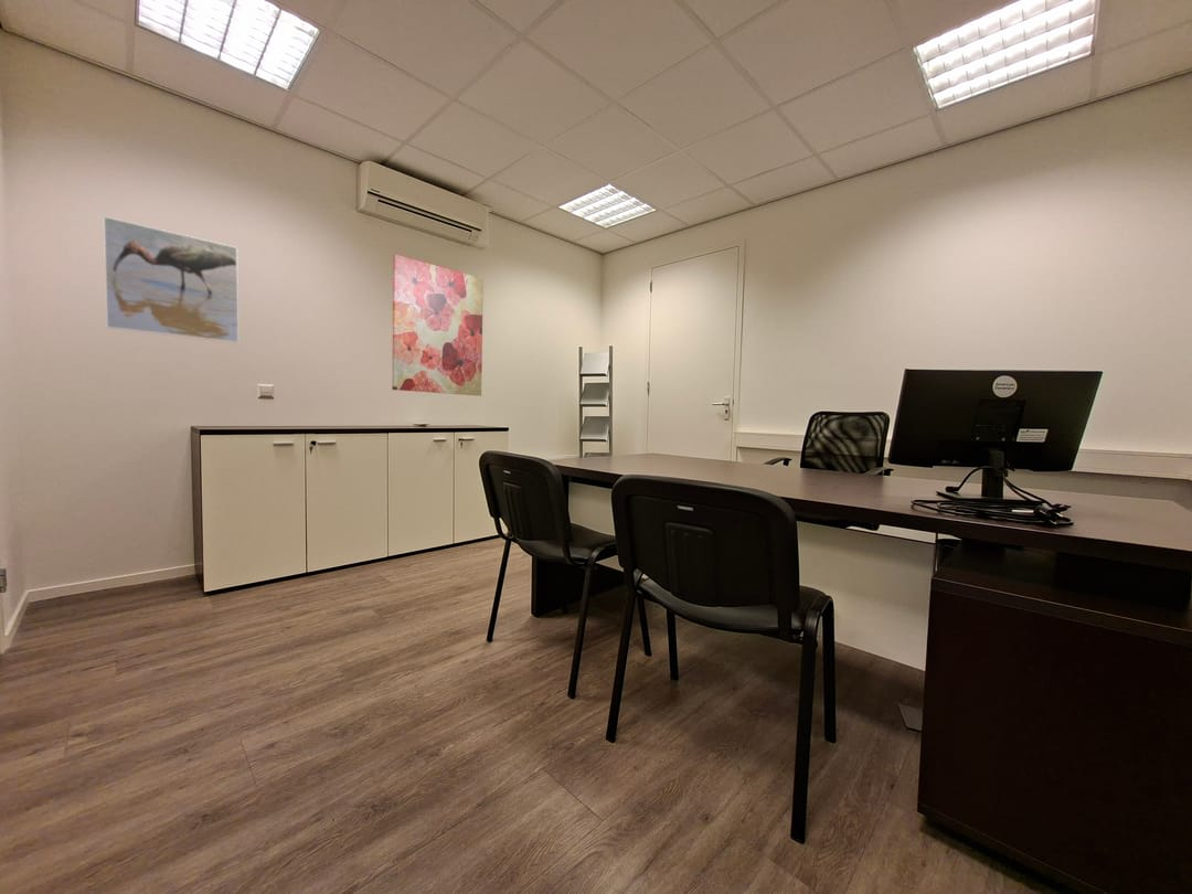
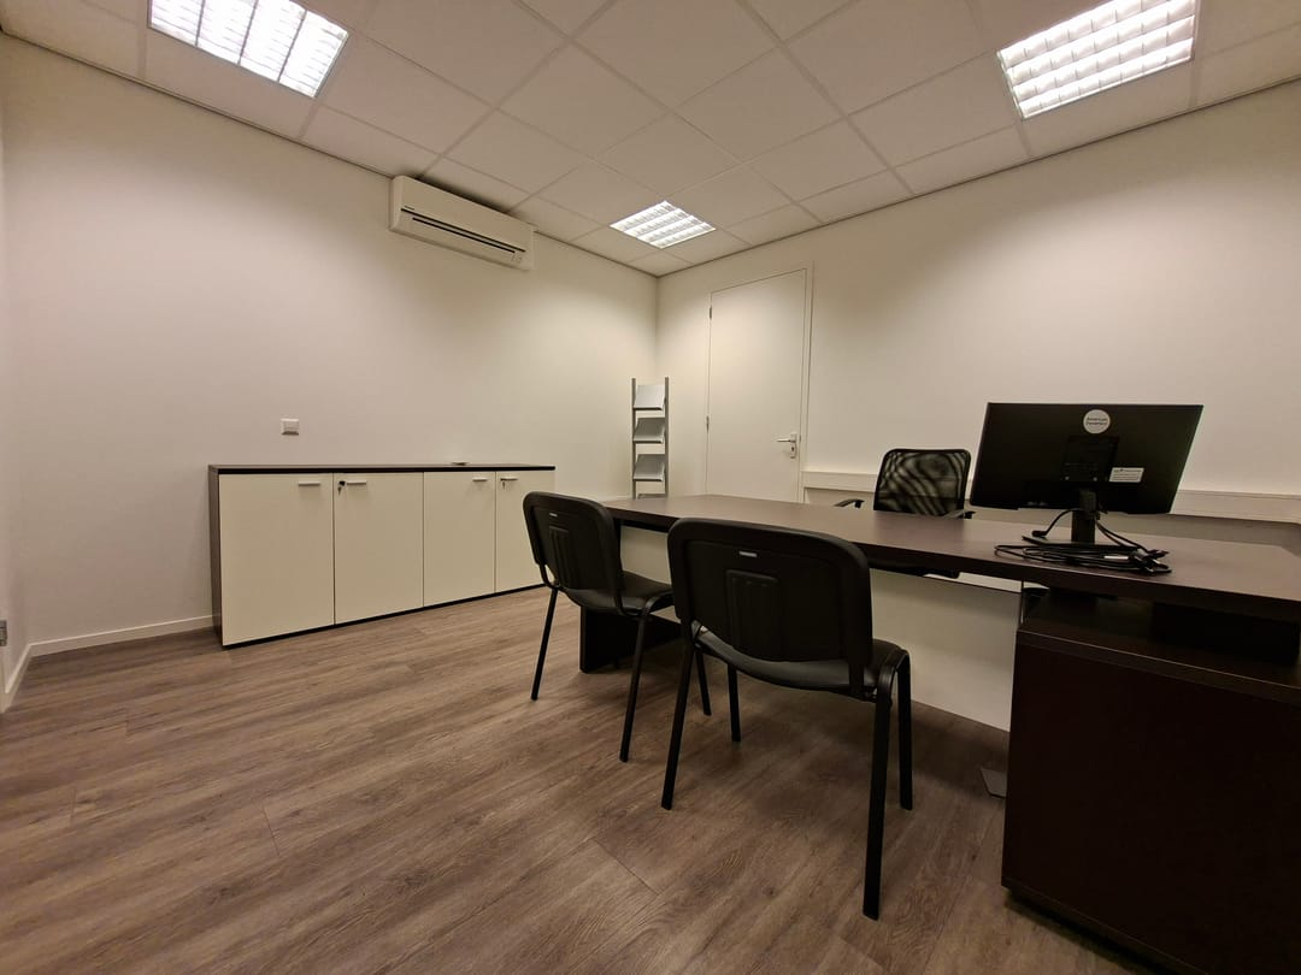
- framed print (175, 285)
- wall art (440, 330)
